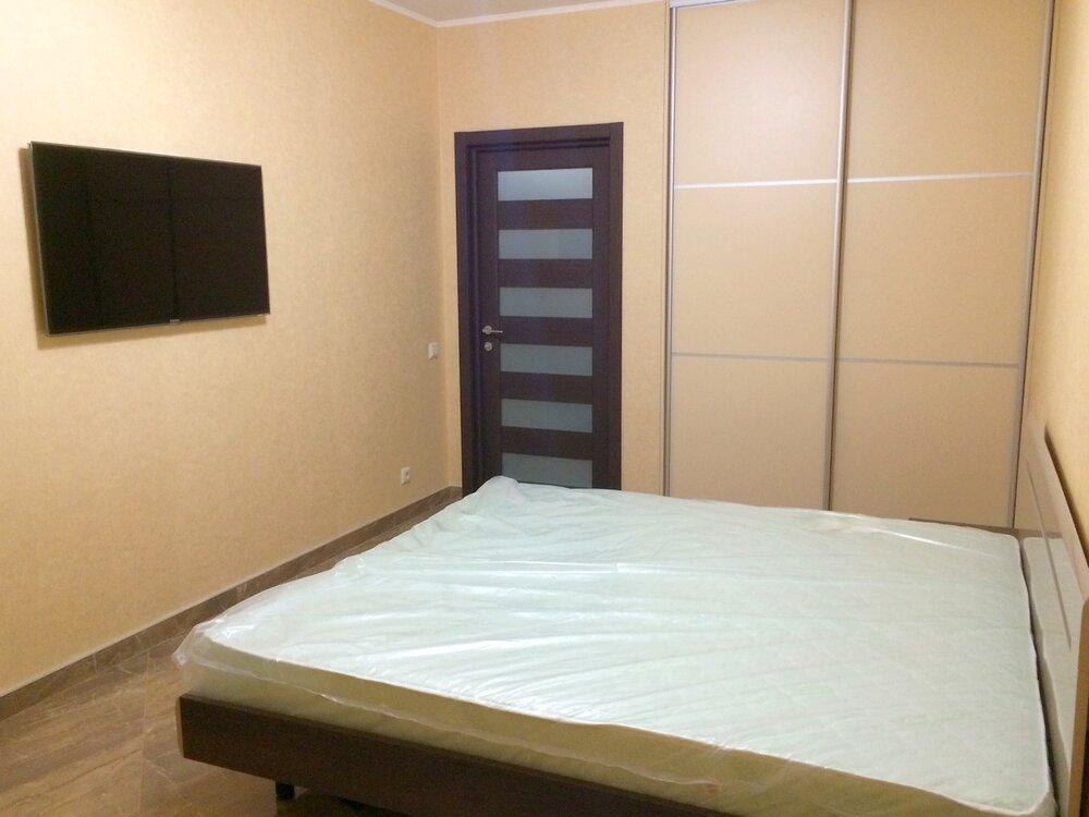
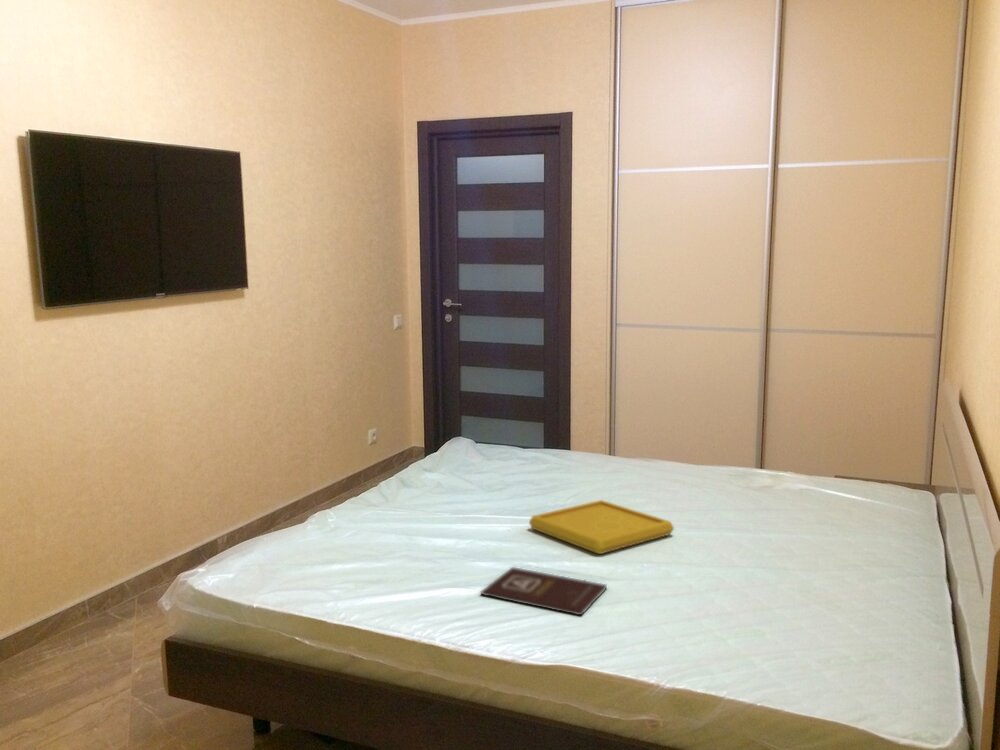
+ serving tray (600, 525)
+ book (544, 589)
